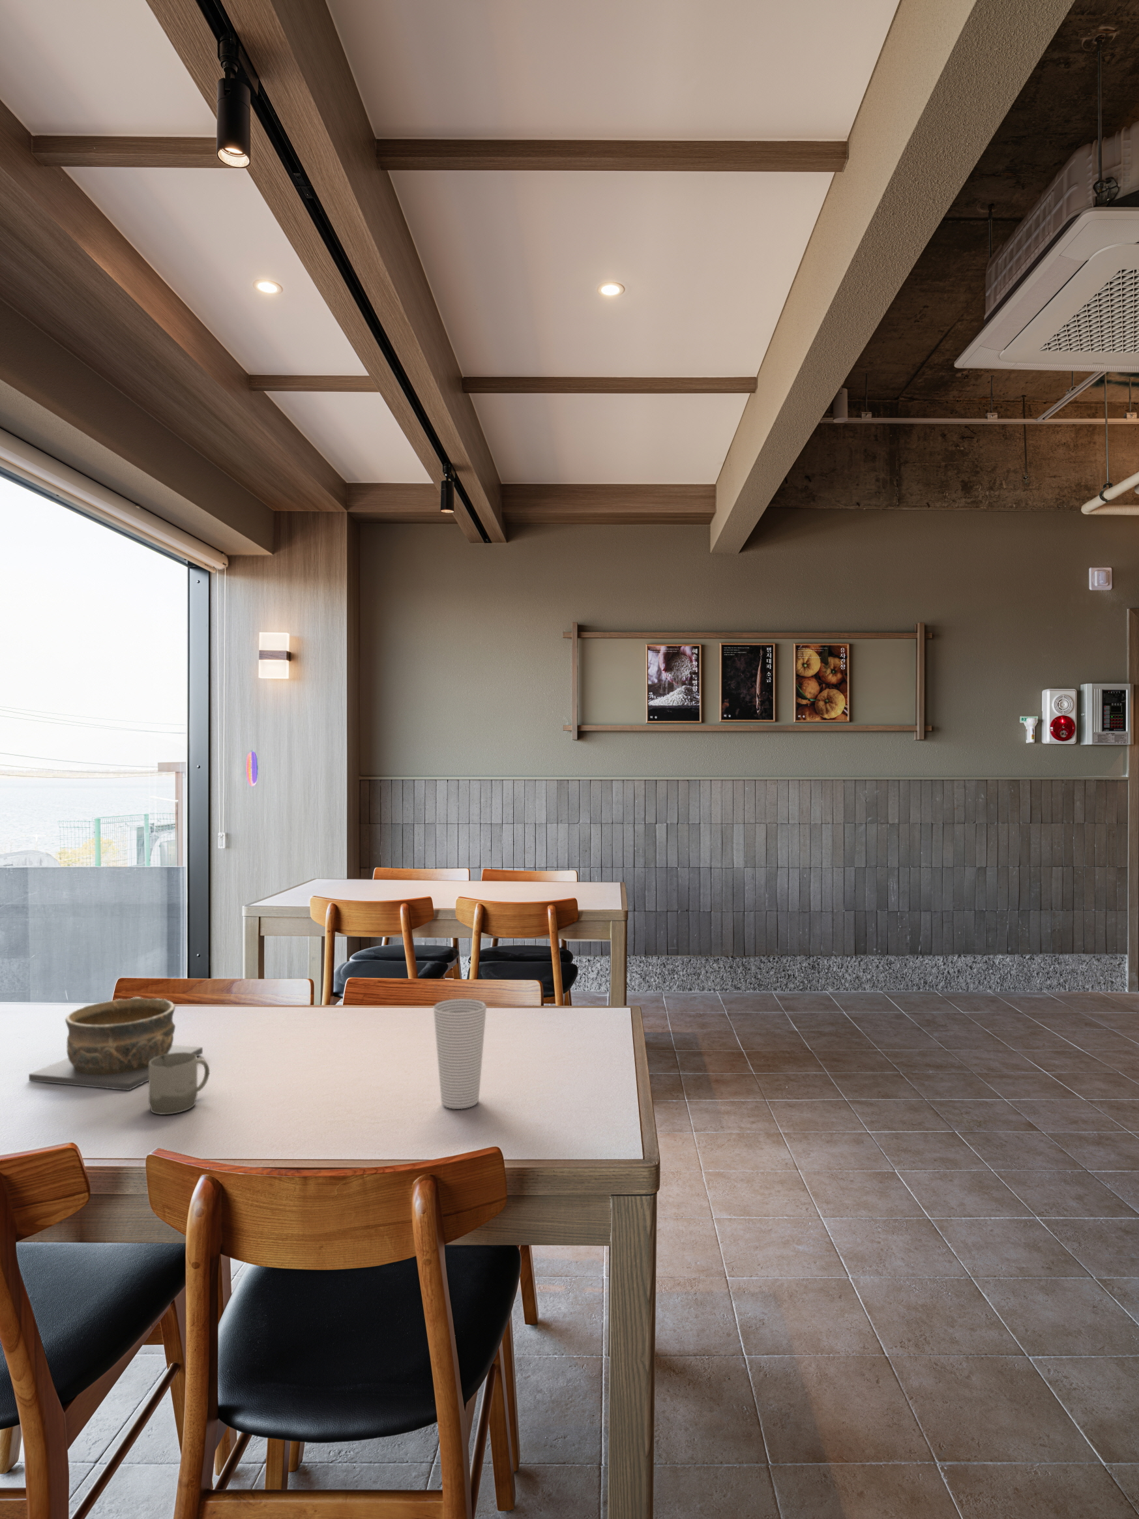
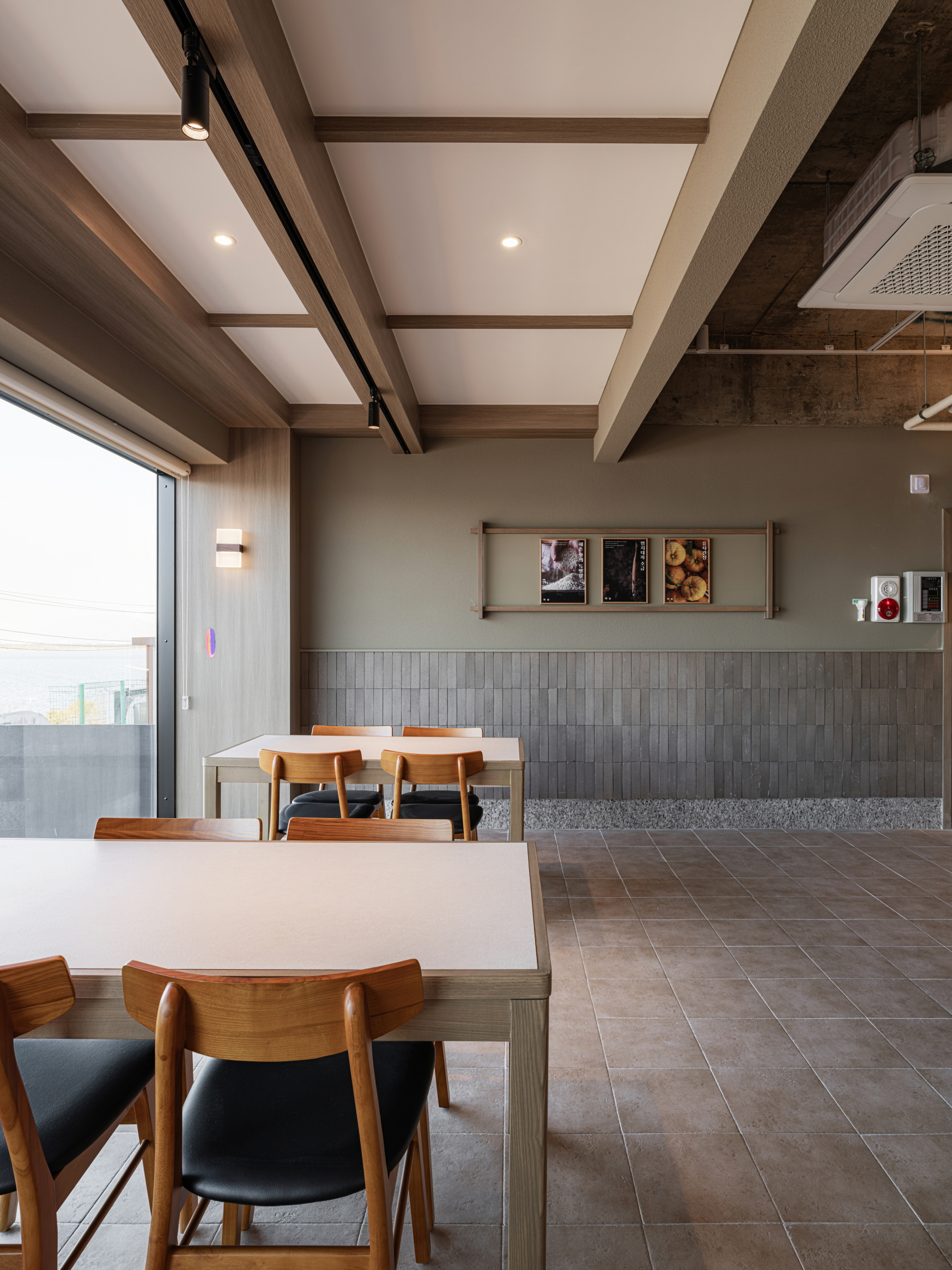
- bowl (120, 1038)
- cup (459, 1054)
- cup (181, 1080)
